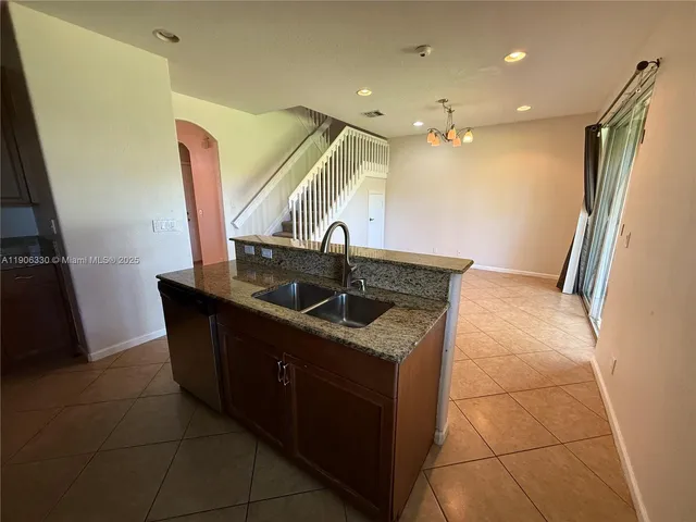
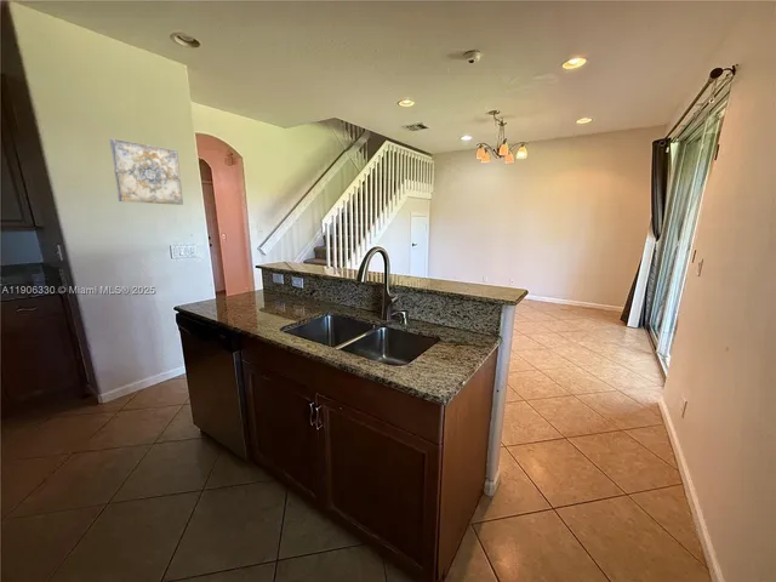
+ wall art (149, 175)
